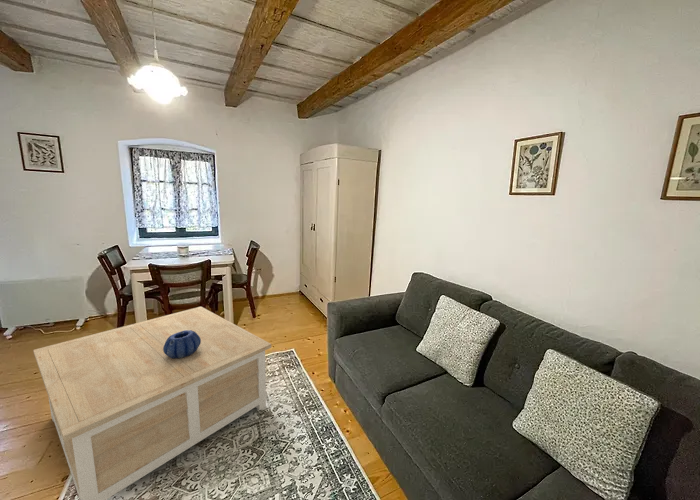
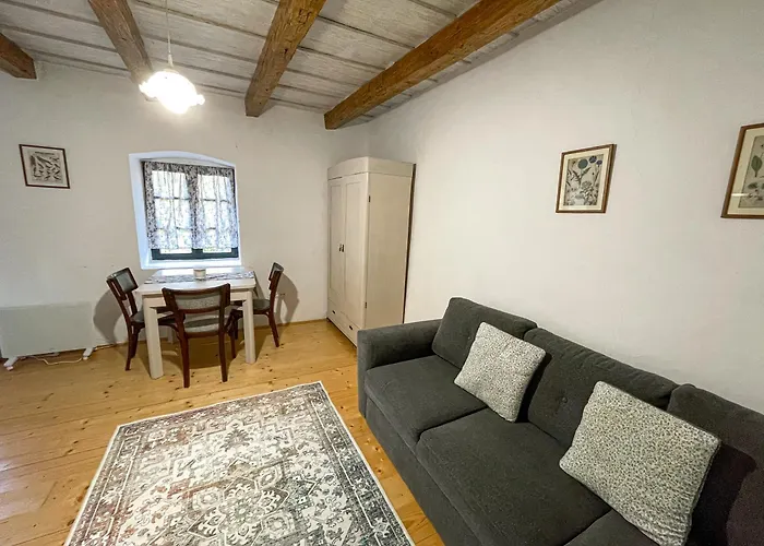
- decorative bowl (182, 343)
- coffee table (160, 380)
